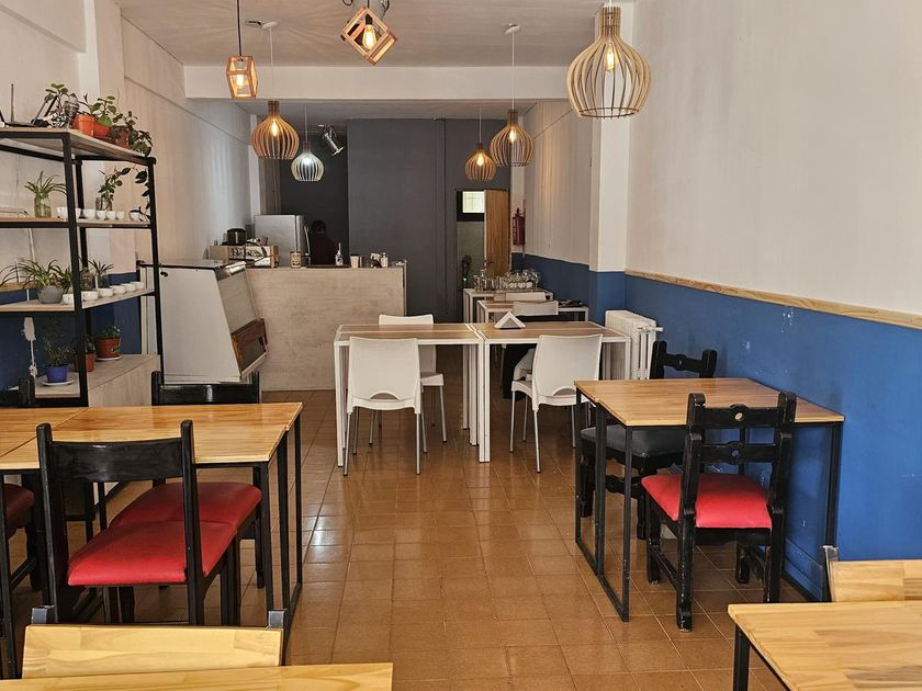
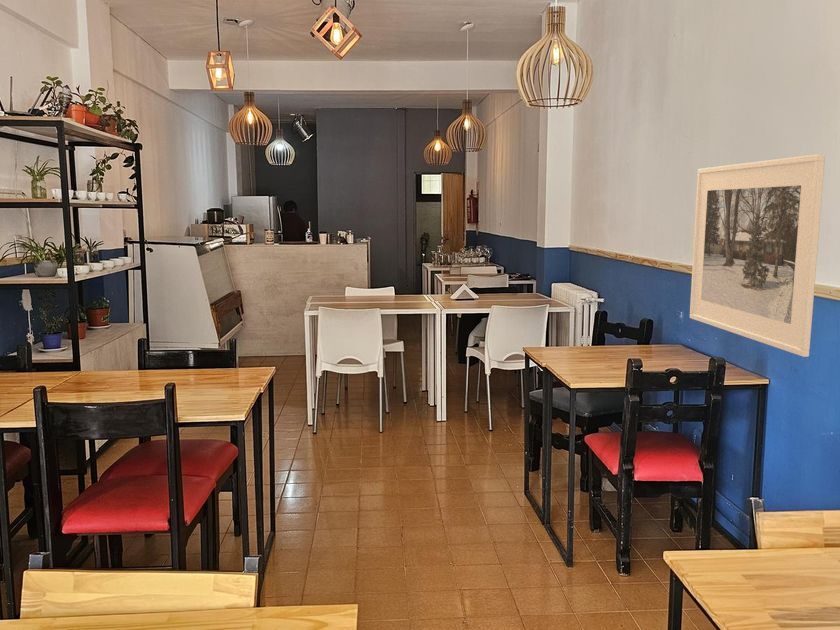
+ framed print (745, 250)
